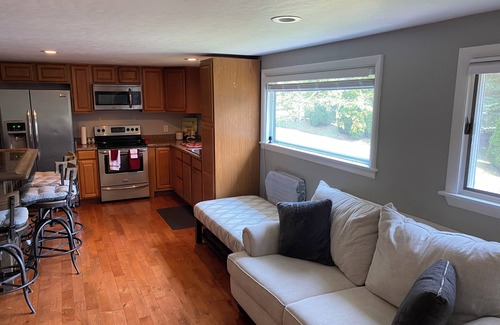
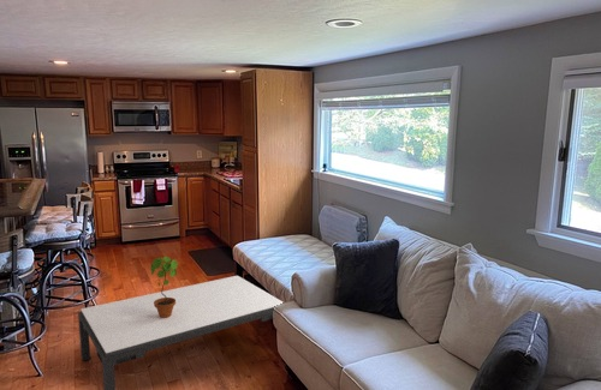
+ potted plant (162, 286)
+ coffee table (185, 330)
